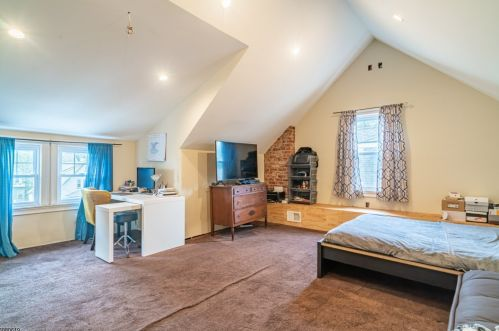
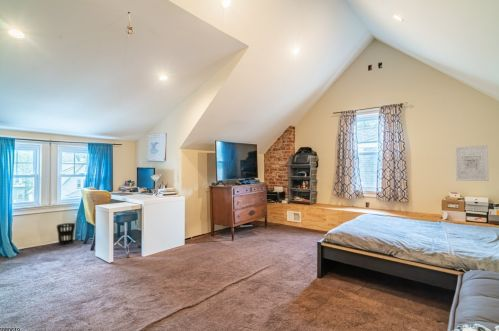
+ wall art (471, 163)
+ wastebasket (66, 233)
